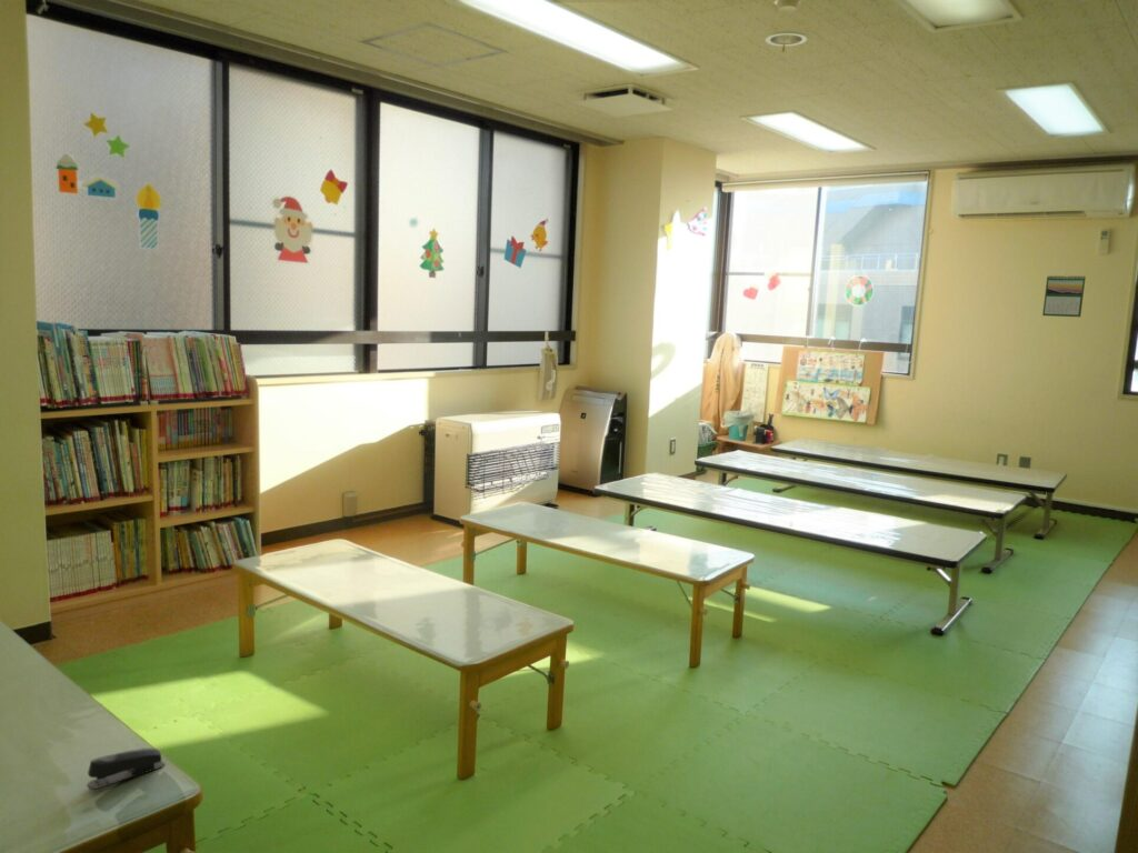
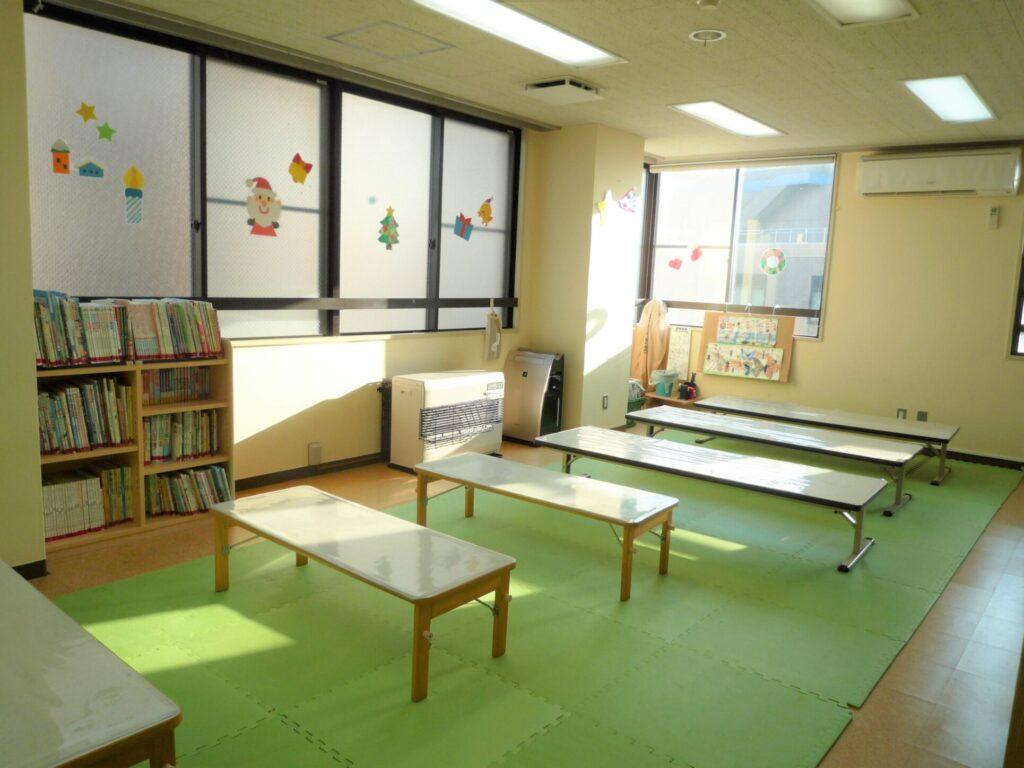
- calendar (1064, 295)
- stapler (127, 762)
